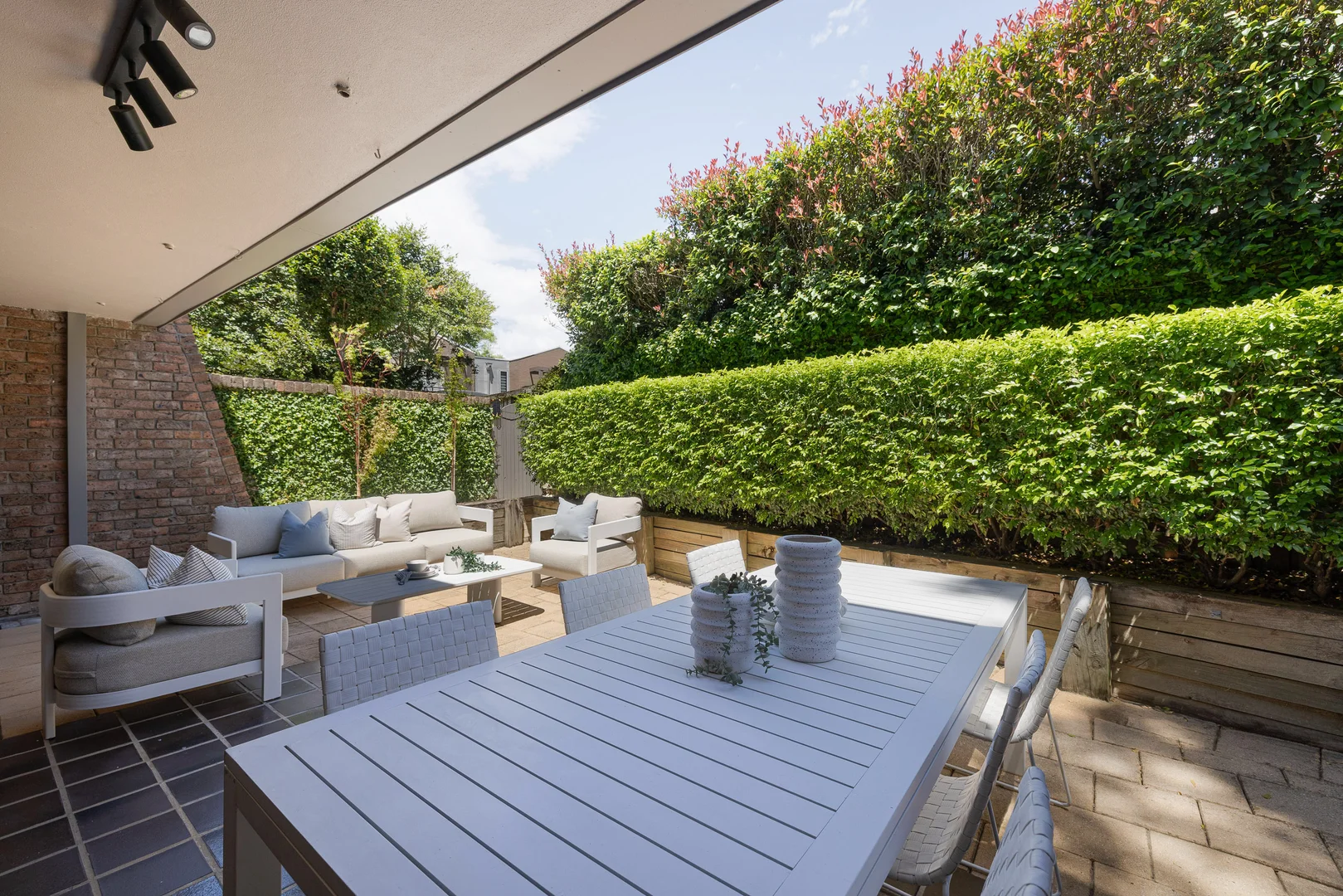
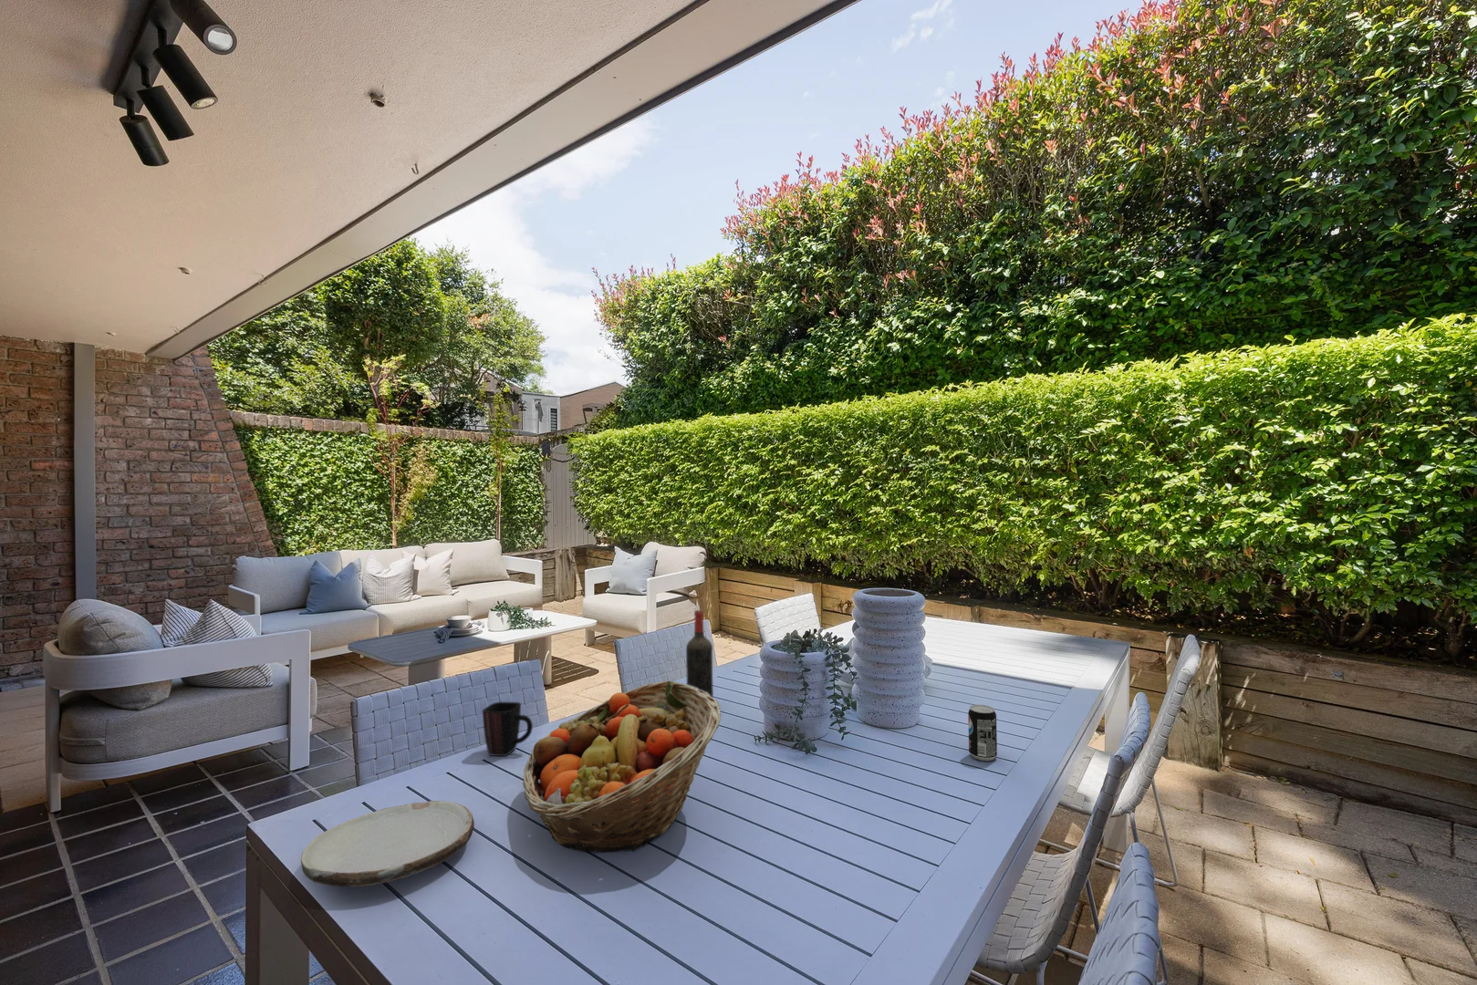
+ beverage can (982, 732)
+ mug (508, 728)
+ fruit basket (622, 755)
+ plate (393, 841)
+ wine bottle (698, 658)
